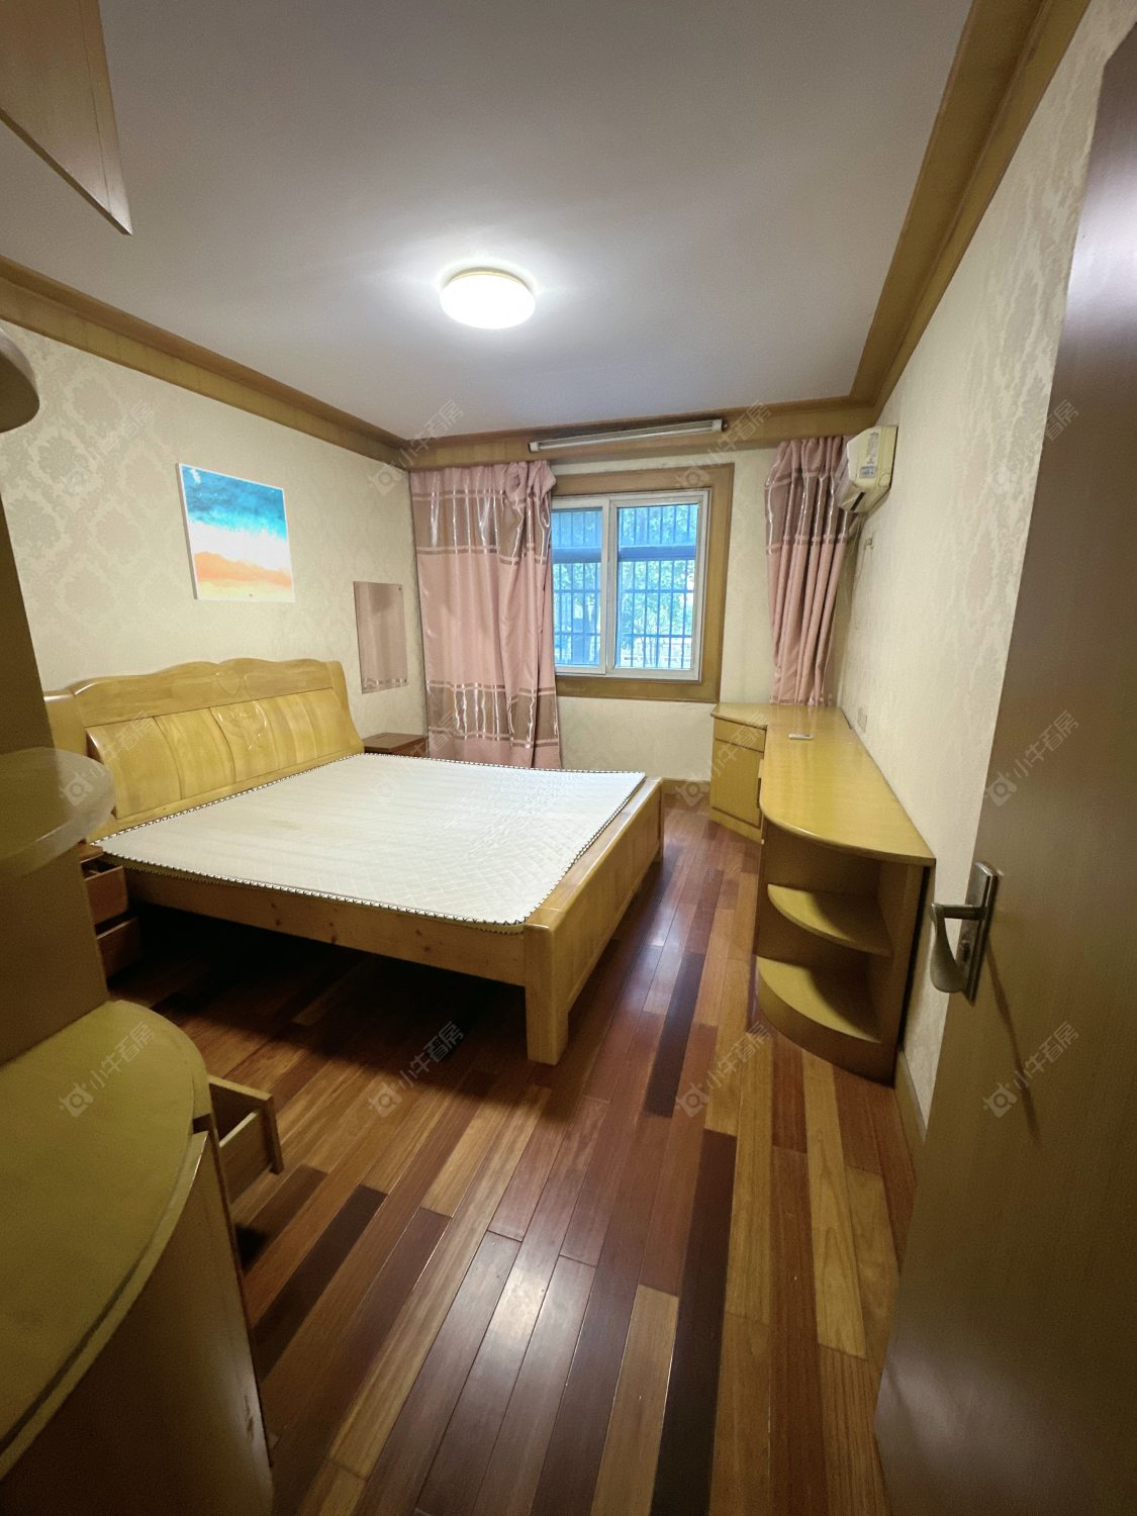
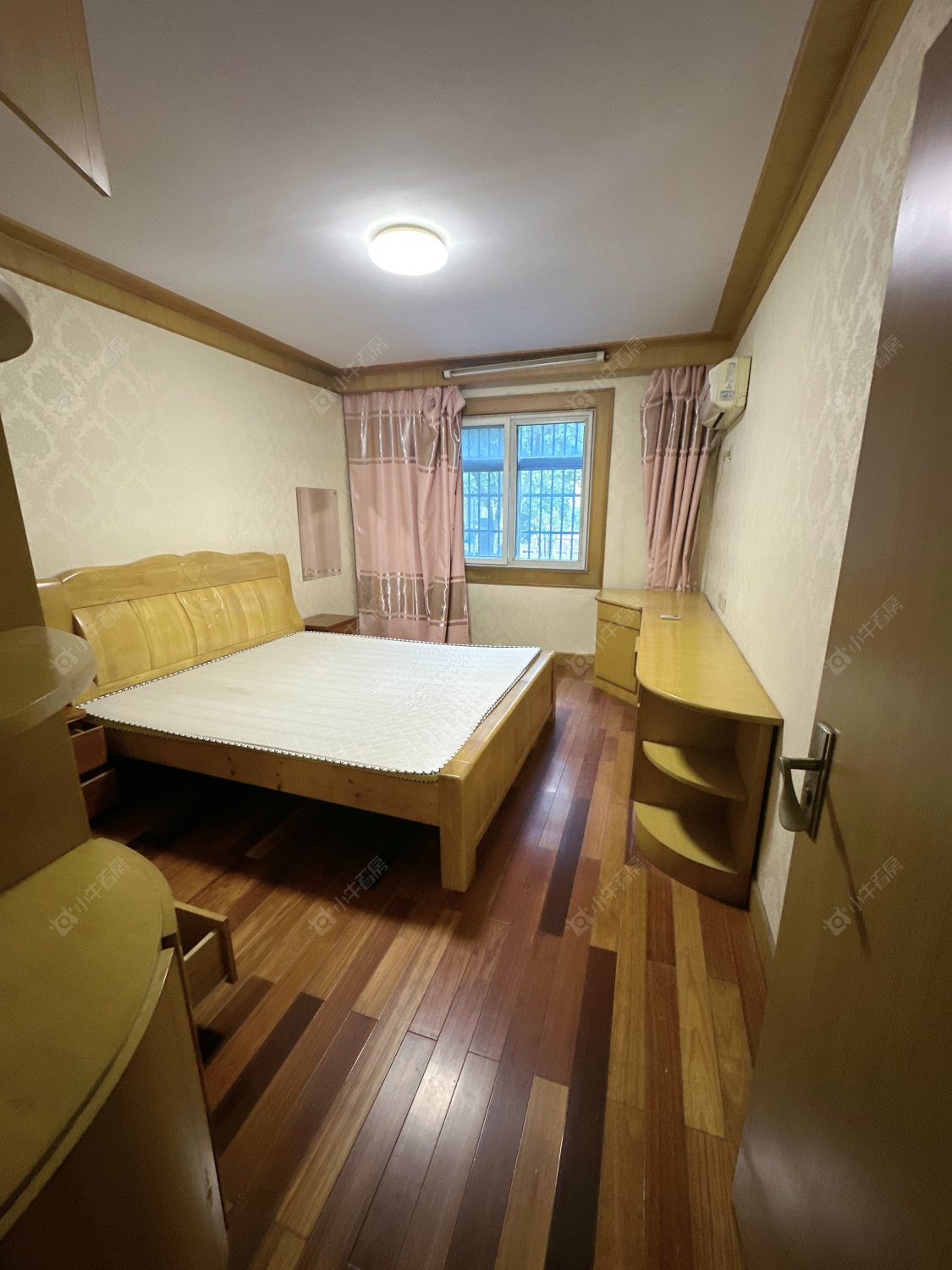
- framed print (241, 540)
